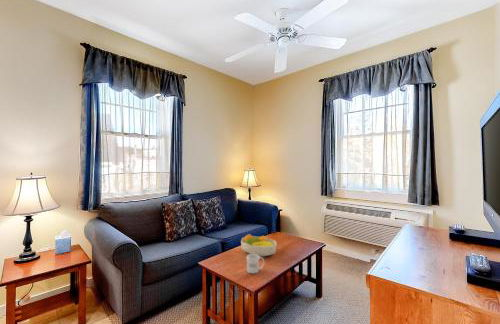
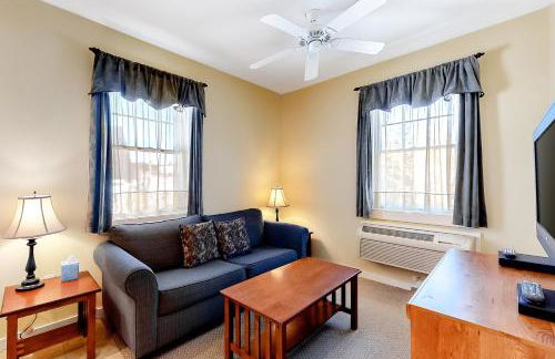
- mug (254, 262)
- fruit bowl (258, 244)
